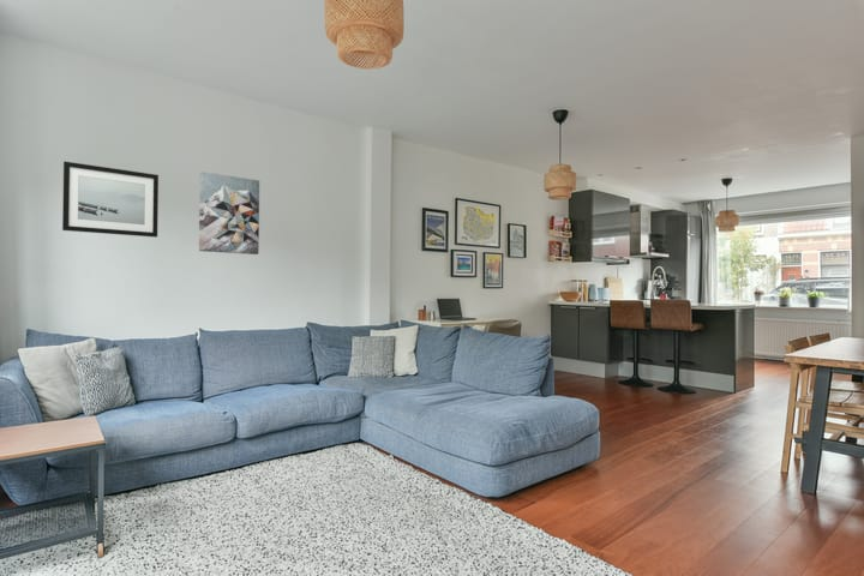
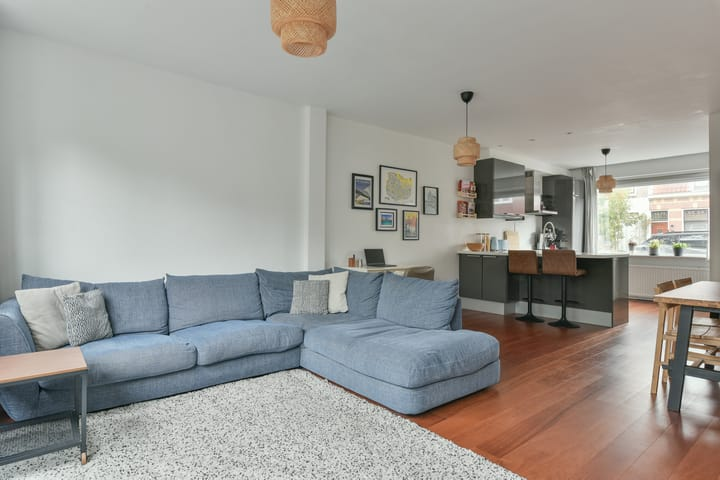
- wall art (113, 200)
- wall art (229, 214)
